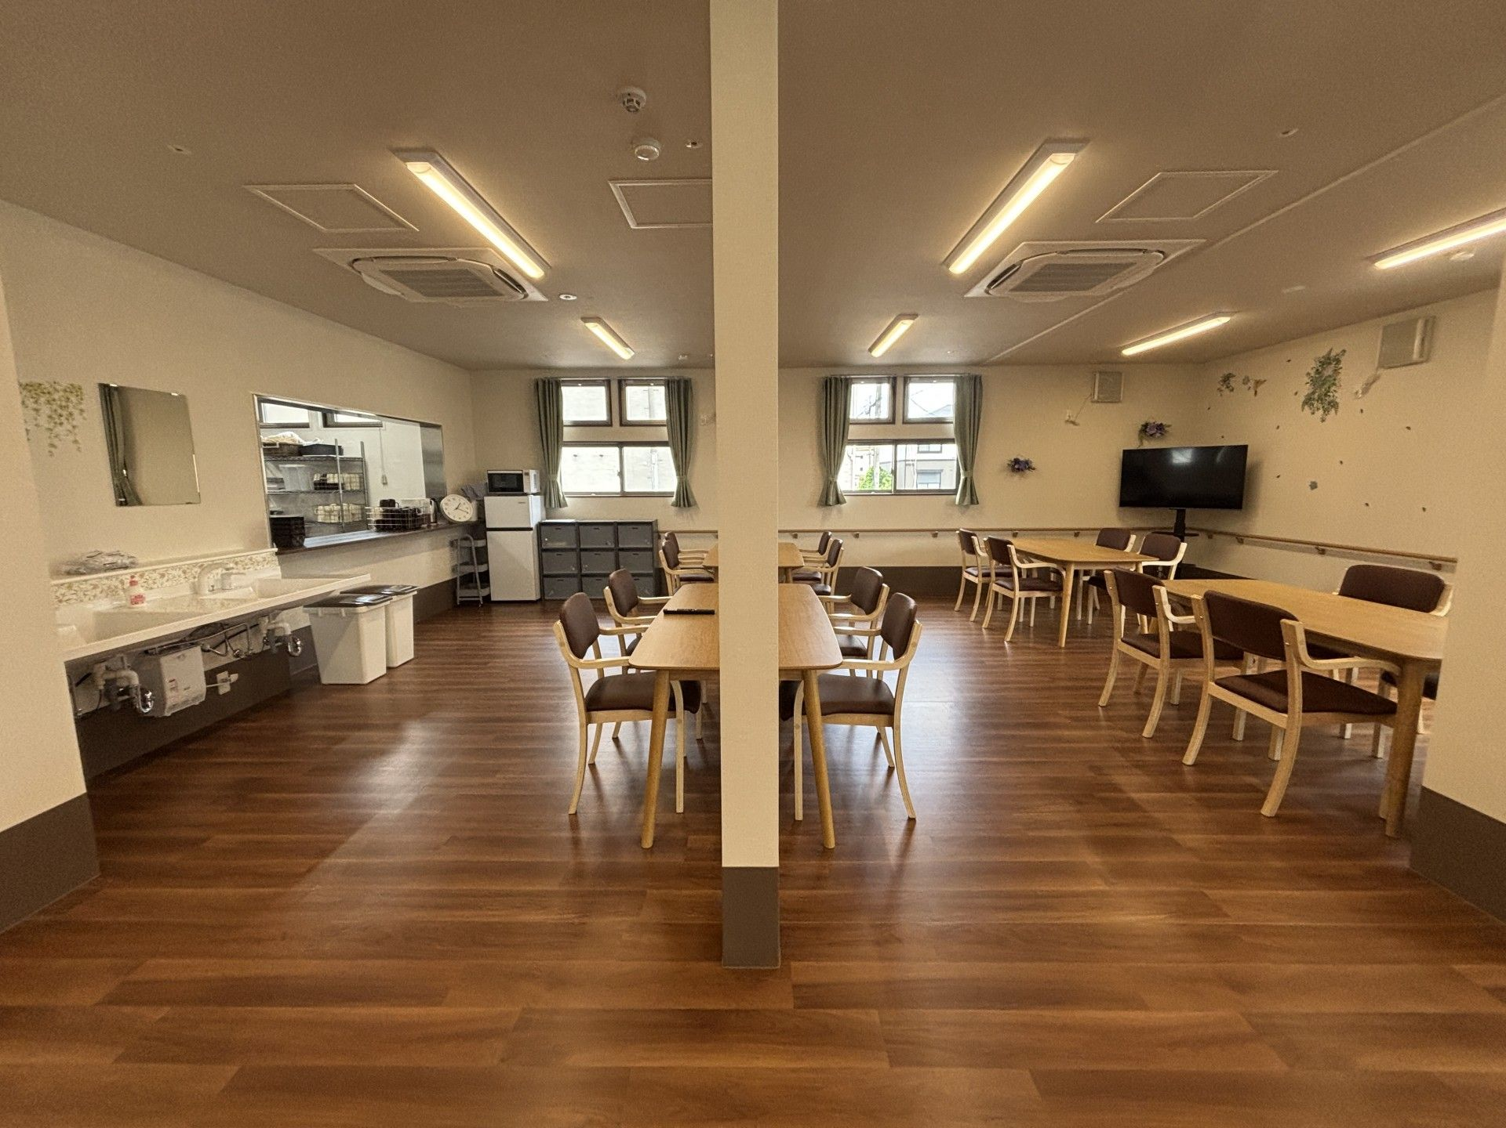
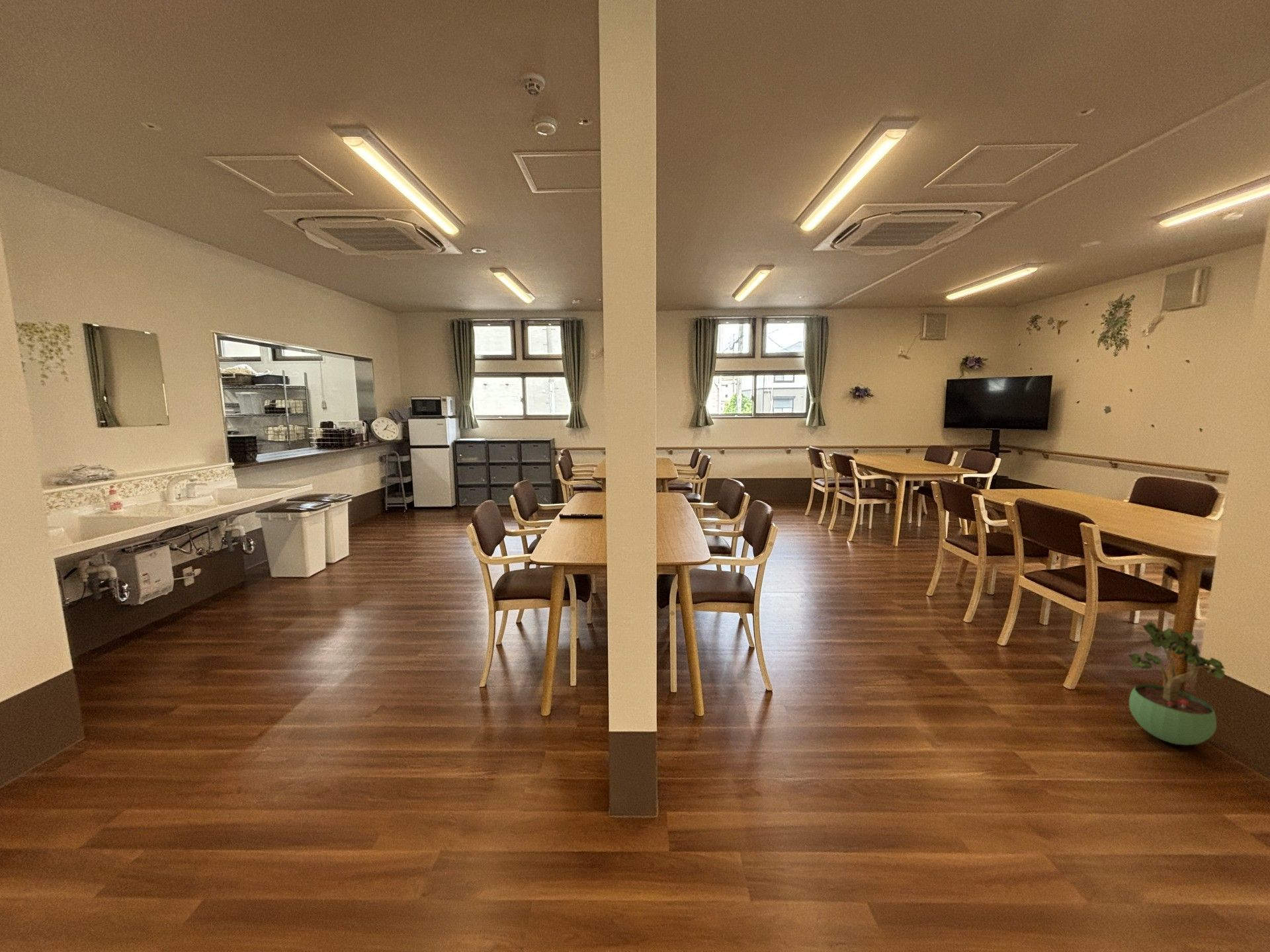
+ potted plant (1177, 685)
